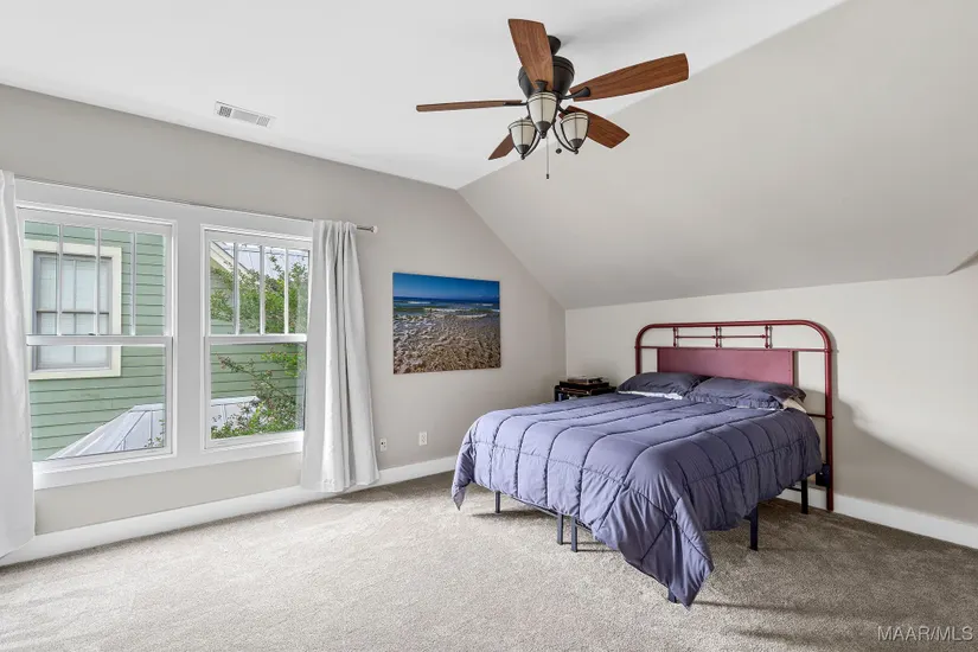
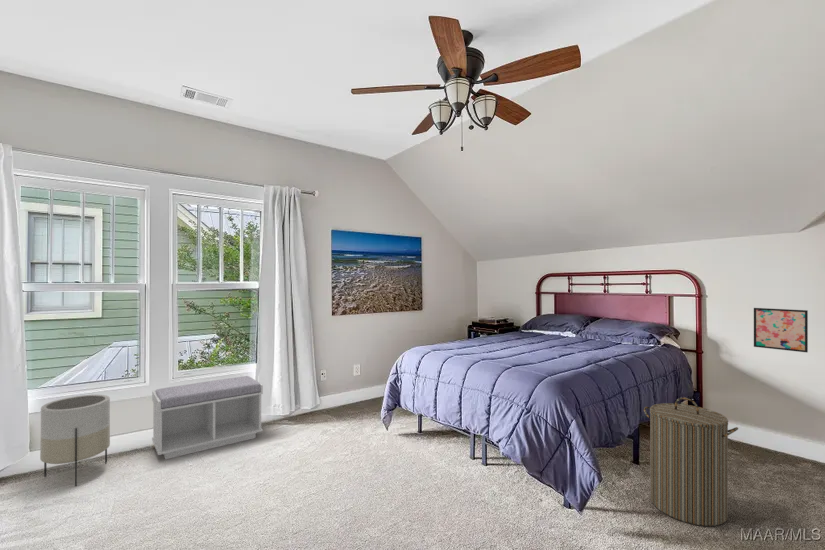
+ bench (209, 413)
+ laundry hamper (687, 452)
+ wall art (779, 329)
+ planter (76, 438)
